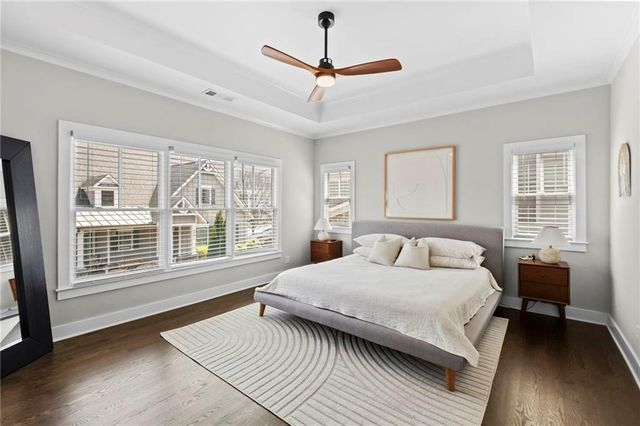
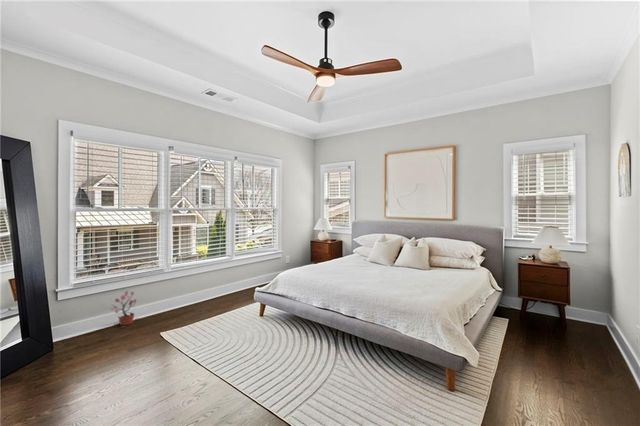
+ potted plant (127, 309)
